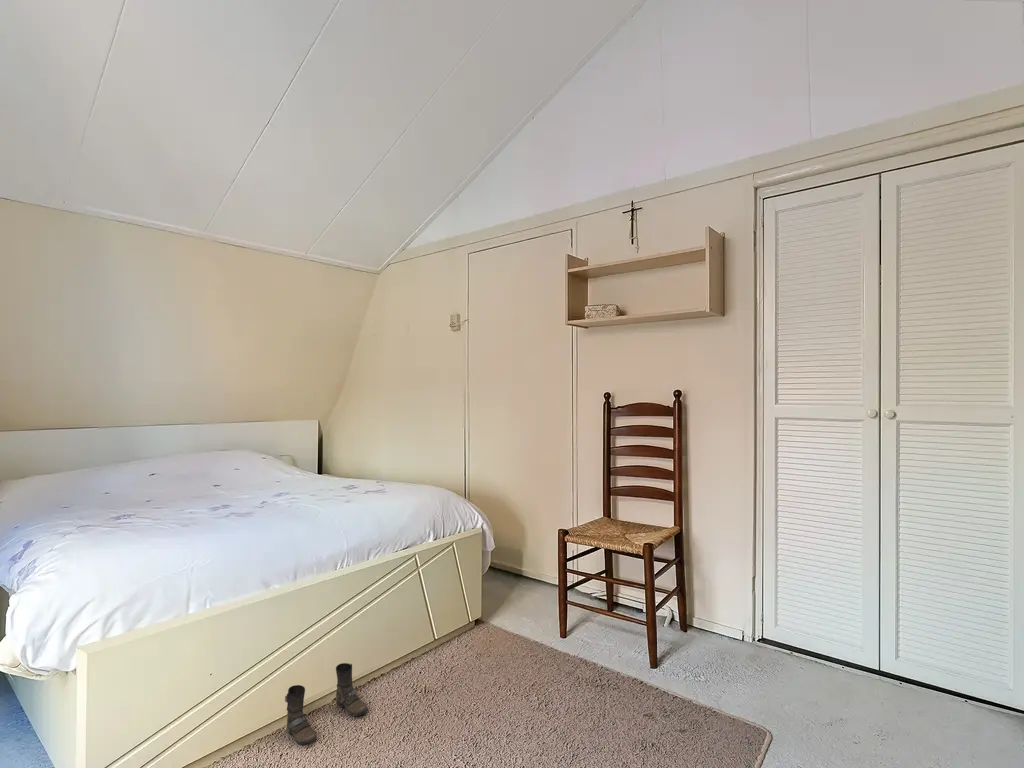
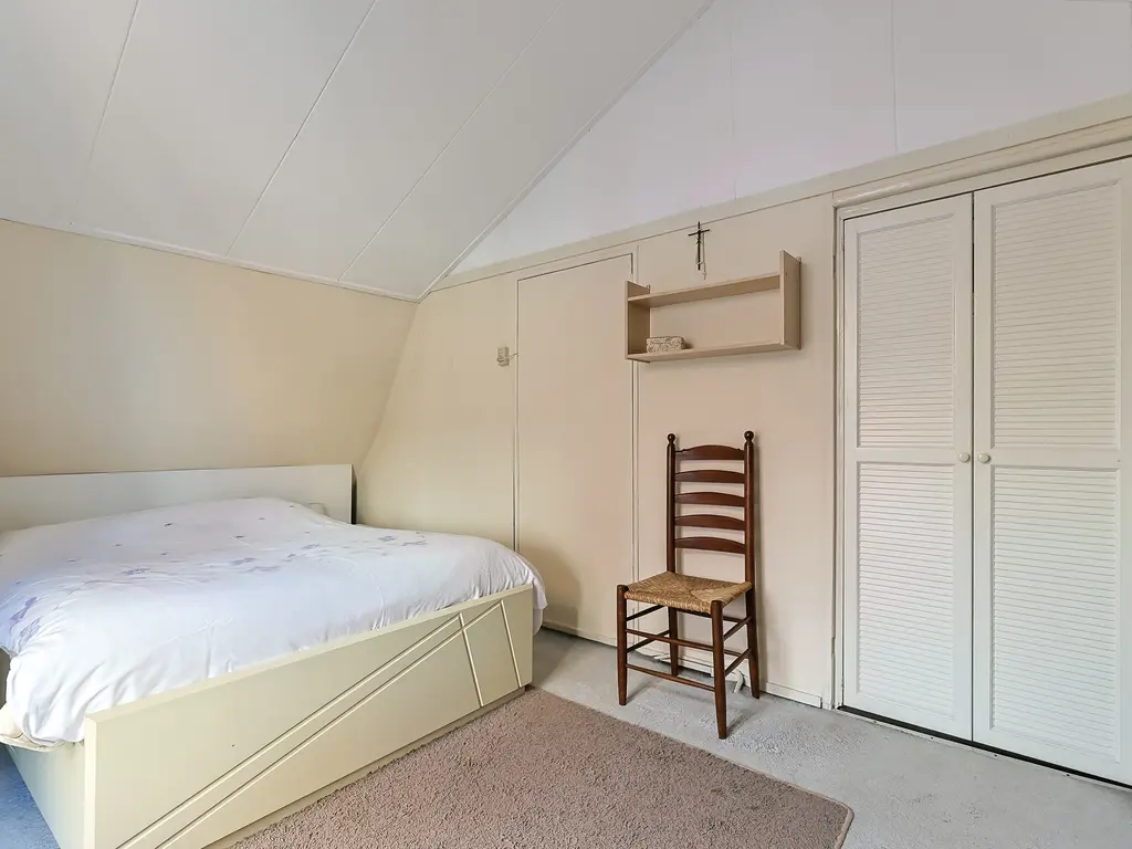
- boots (336, 701)
